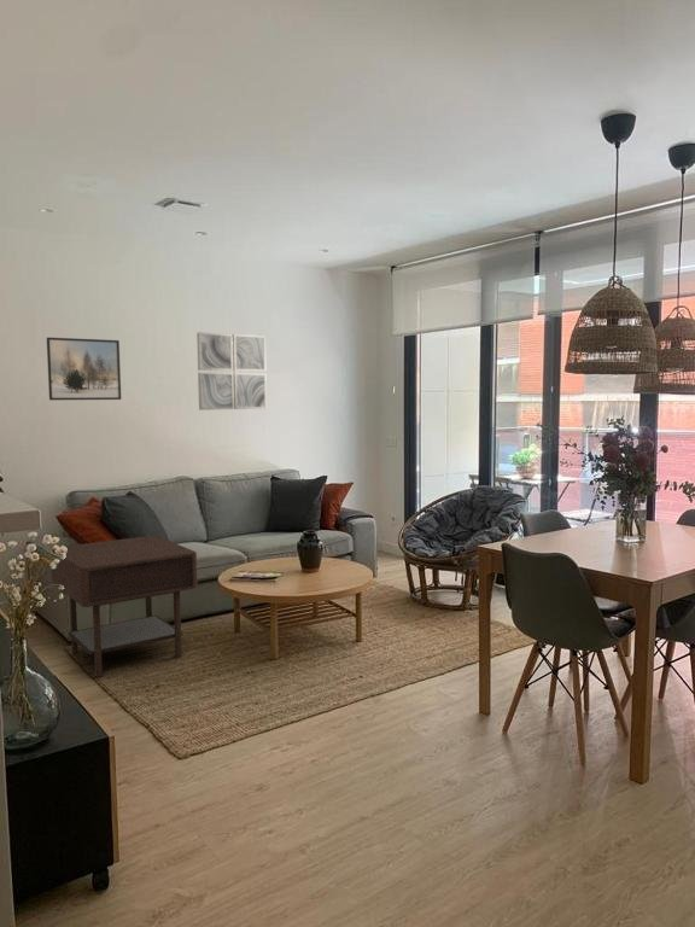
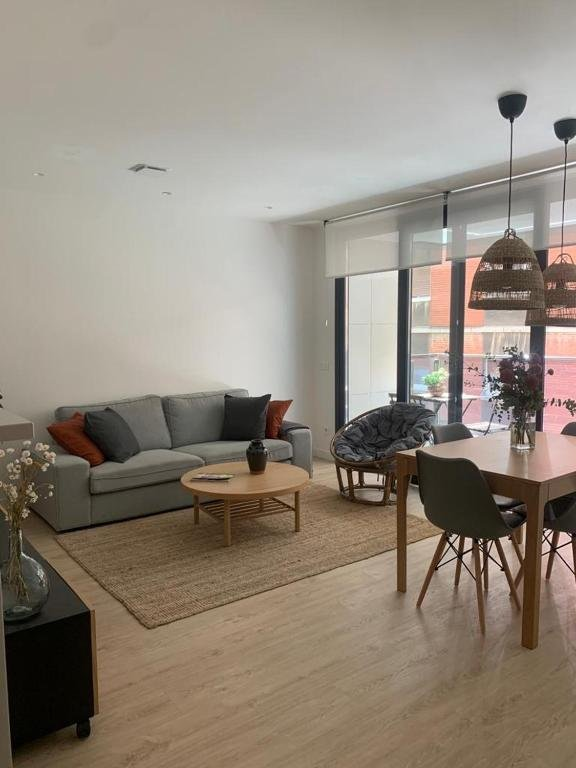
- side table (124, 600)
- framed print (84, 369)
- wall art (233, 373)
